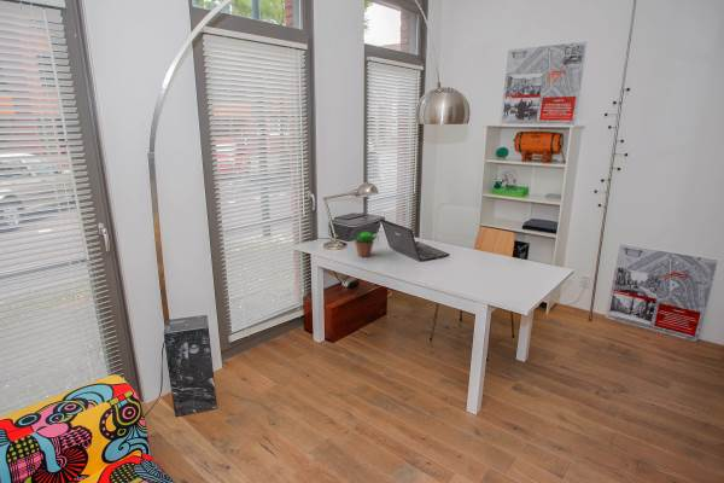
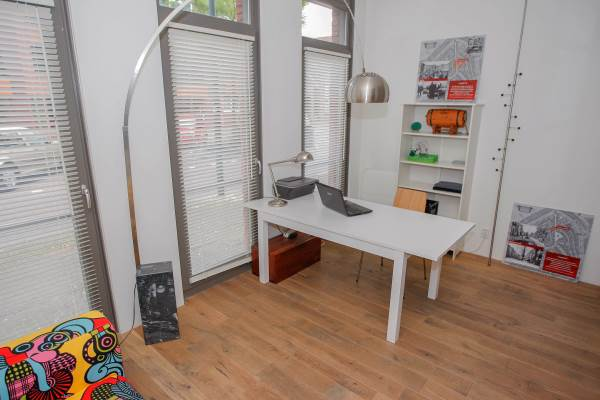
- succulent plant (364, 243)
